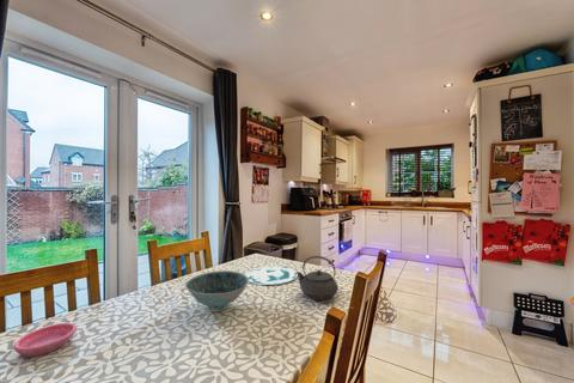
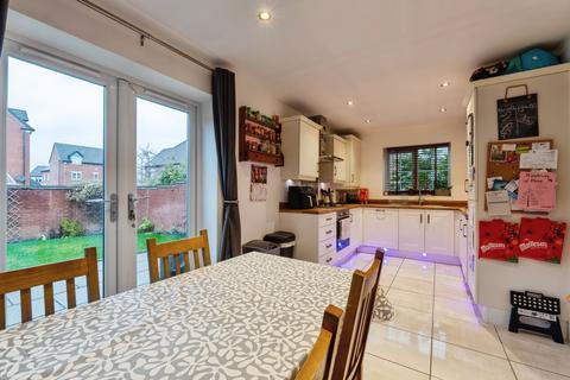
- plate (270, 272)
- saucer (47, 339)
- teapot (316, 275)
- bowl (218, 293)
